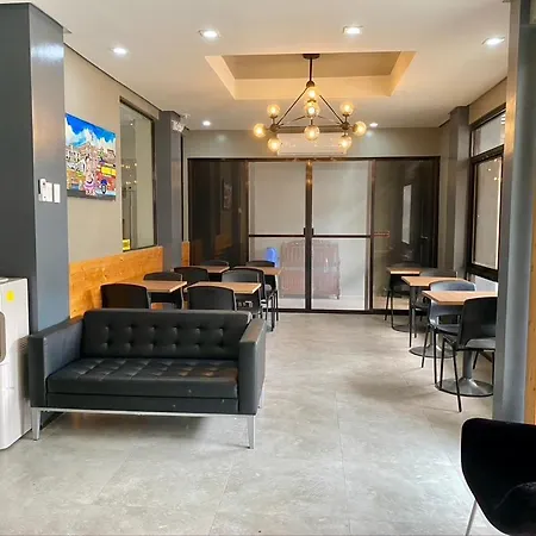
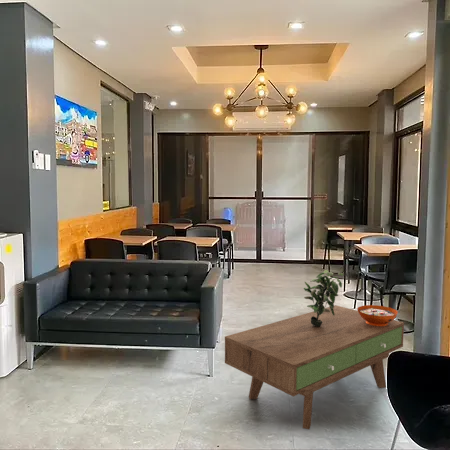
+ potted plant (323, 297)
+ coffee table (320, 361)
+ decorative bowl (377, 316)
